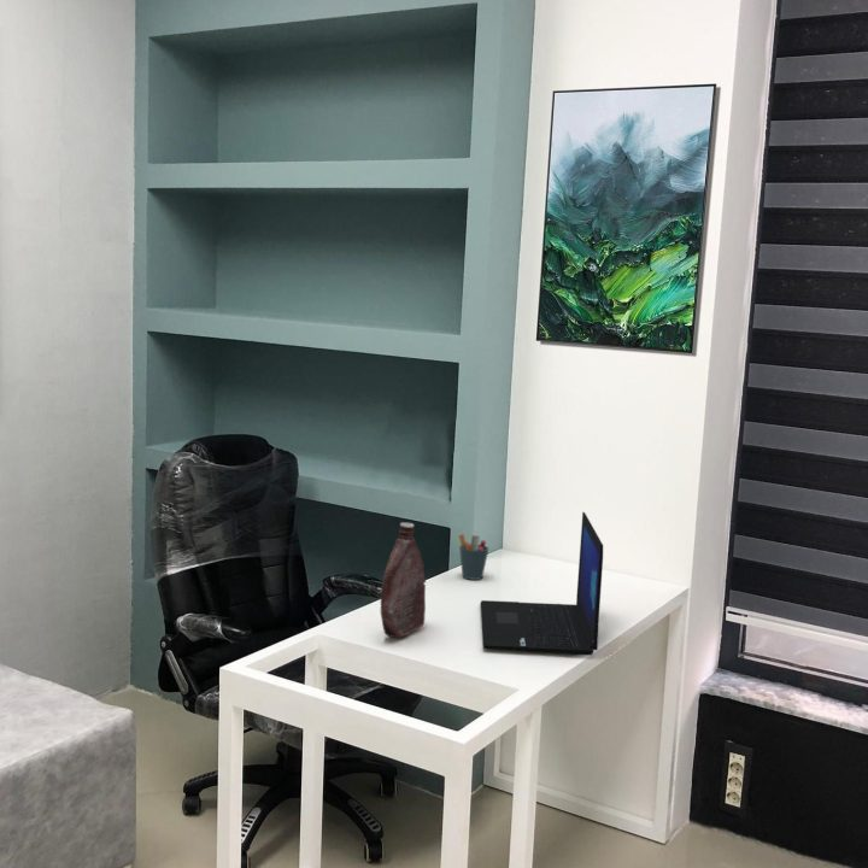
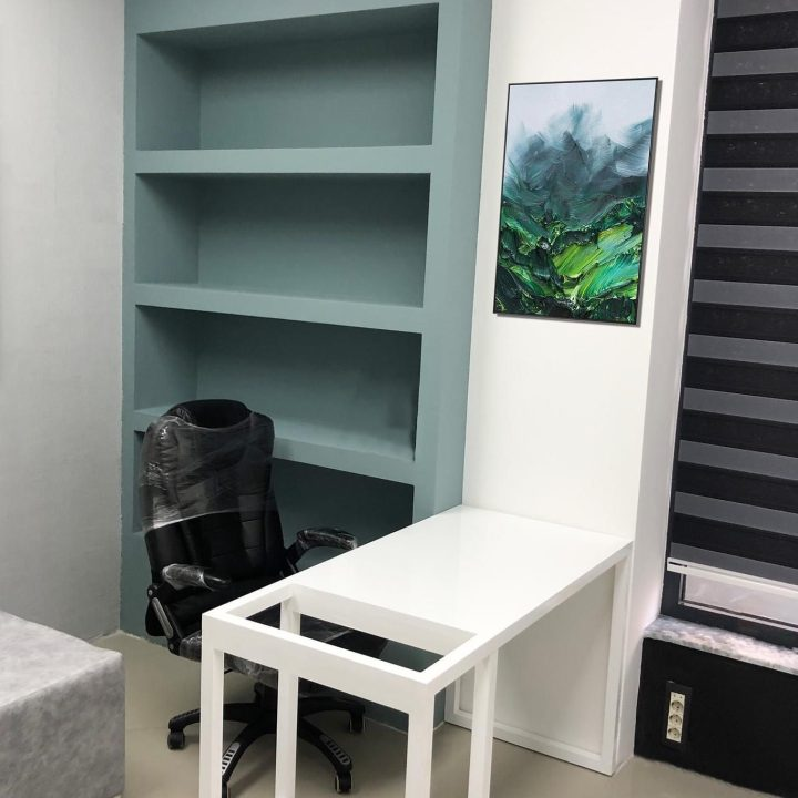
- pen holder (473, 553)
- bottle (405, 579)
- laptop (538, 603)
